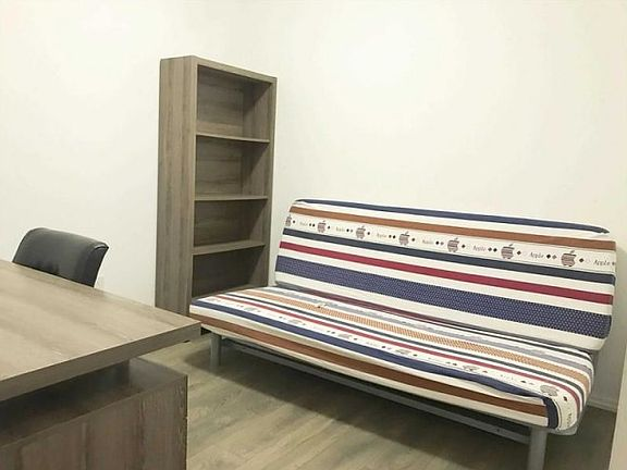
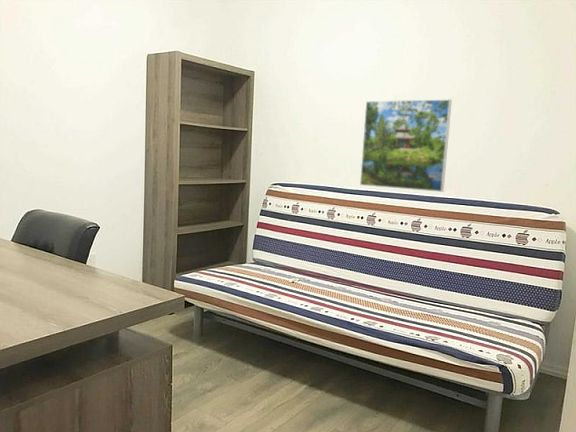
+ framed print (403, 144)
